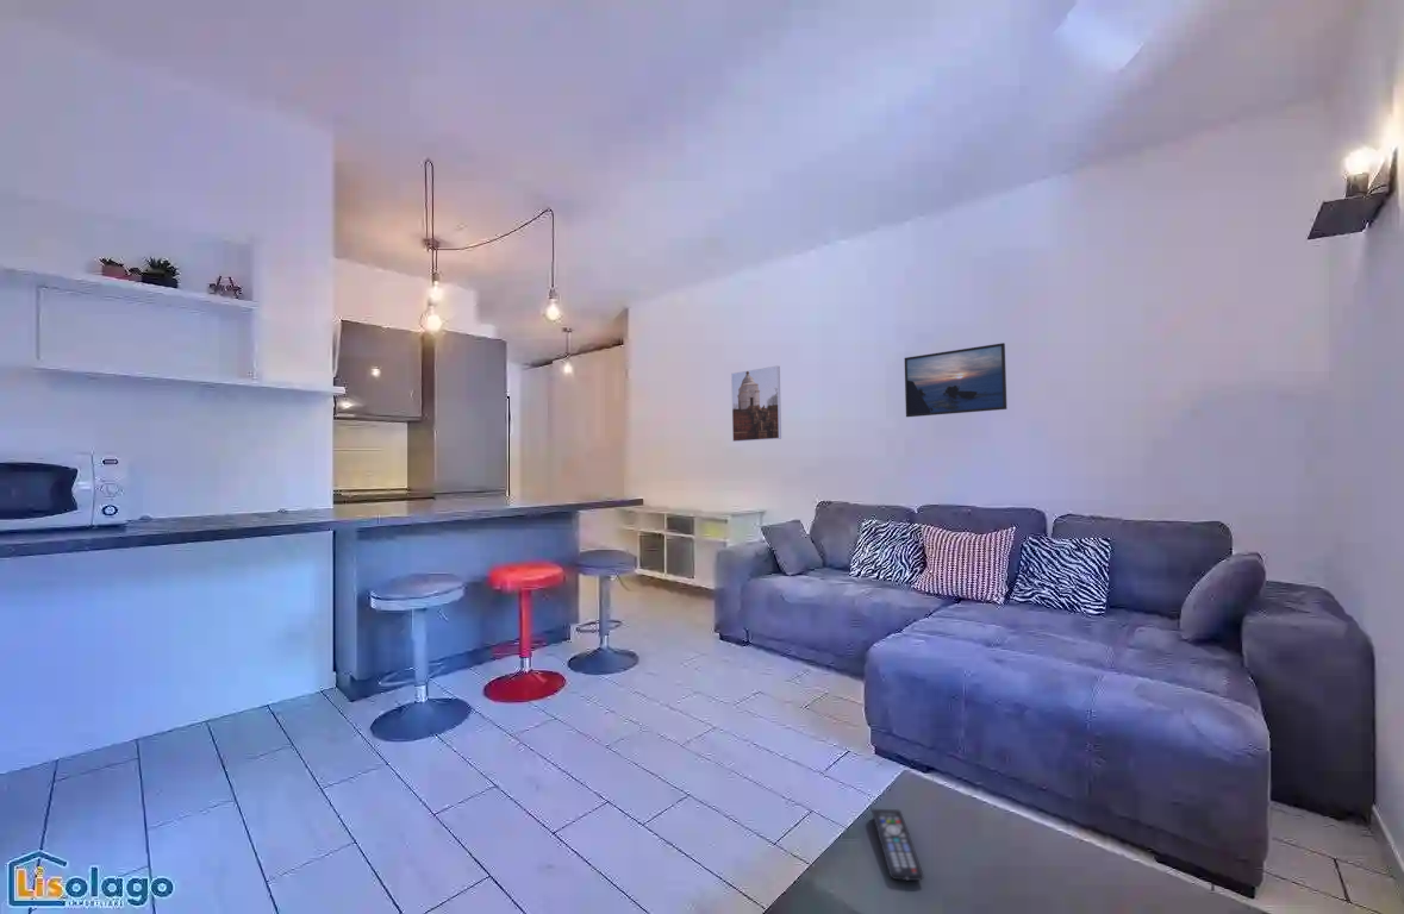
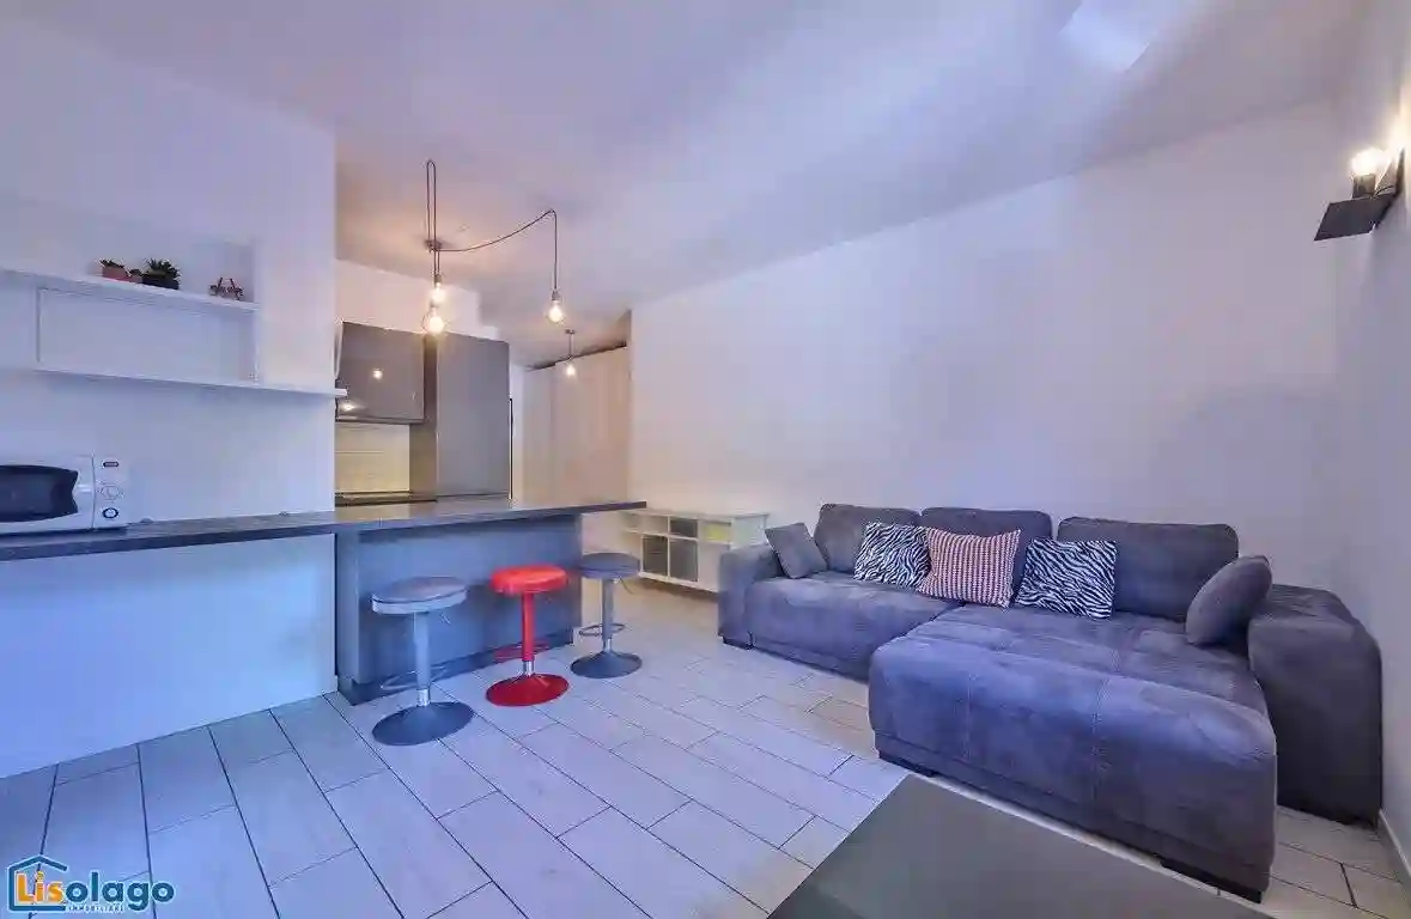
- remote control (894, 840)
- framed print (755, 405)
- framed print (953, 382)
